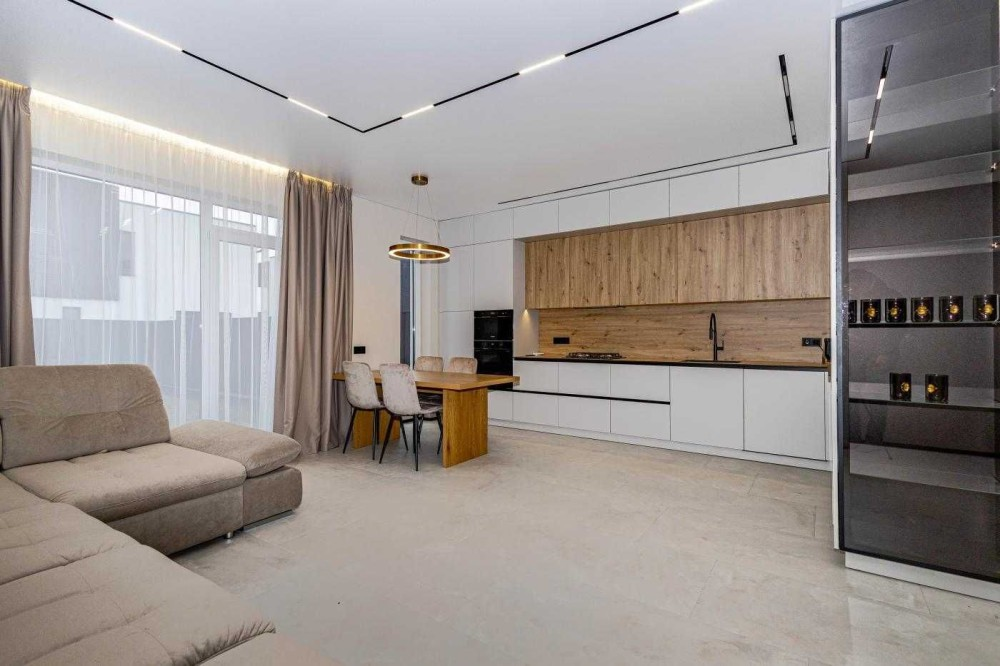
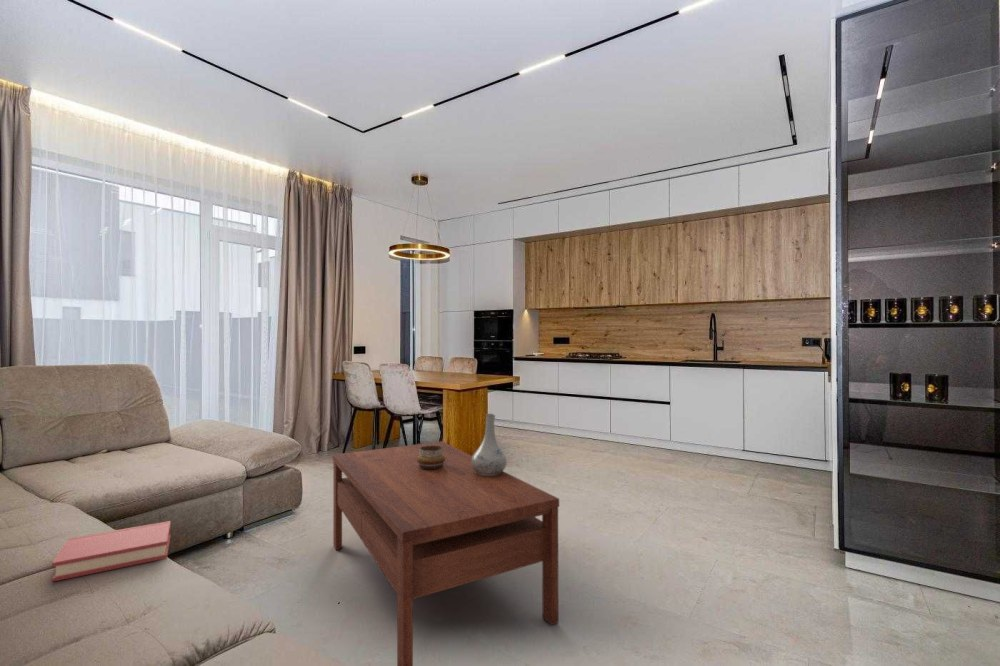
+ hardback book (117, 547)
+ decorative bowl (431, 457)
+ vase (489, 442)
+ coffee table (428, 525)
